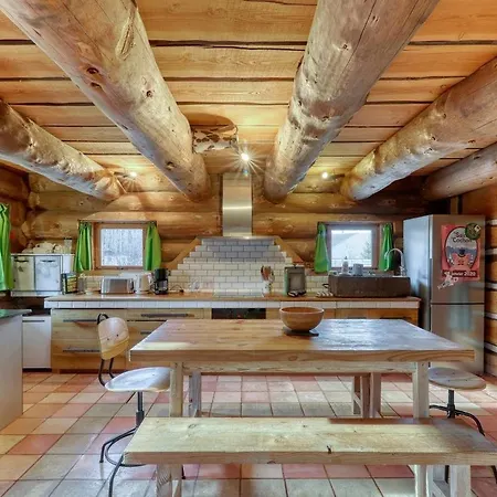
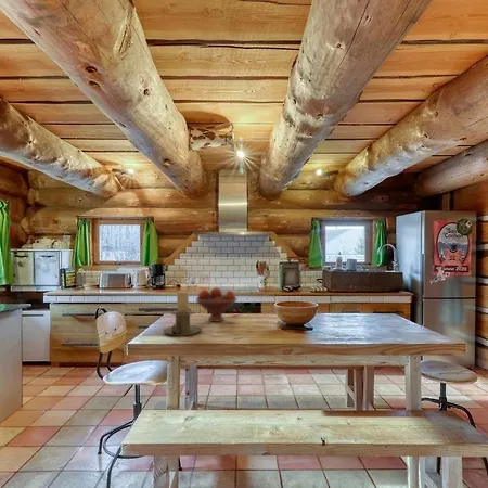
+ fruit bowl (216, 305)
+ candle holder (182, 311)
